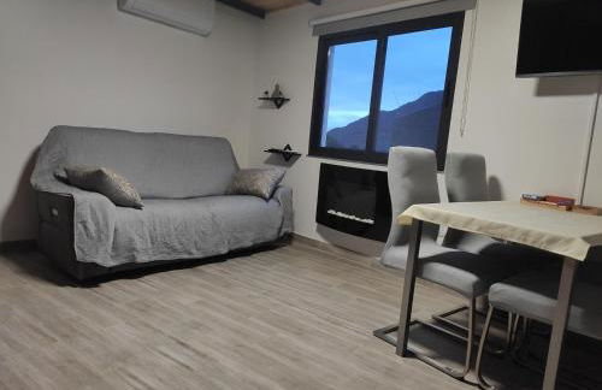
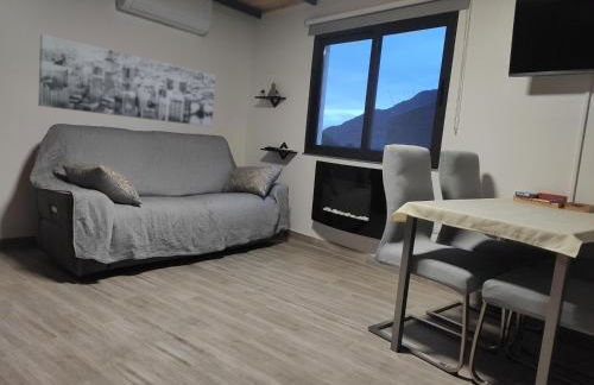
+ wall art (139, 88)
